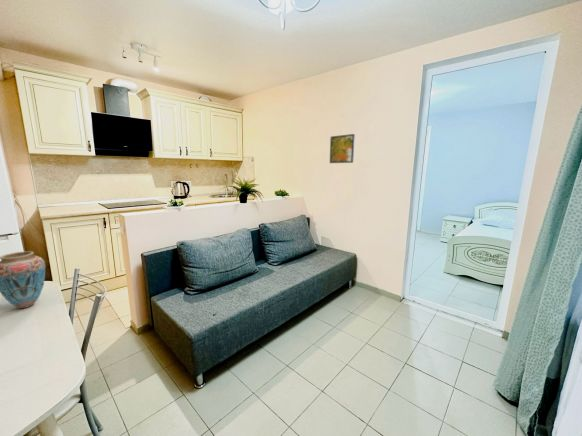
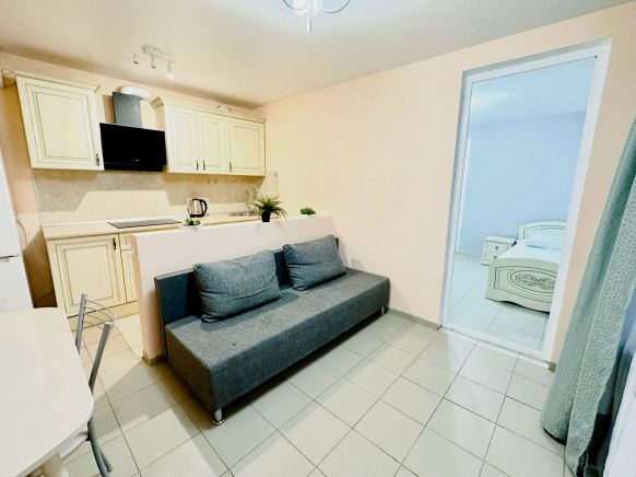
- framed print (341, 149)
- vase (21, 280)
